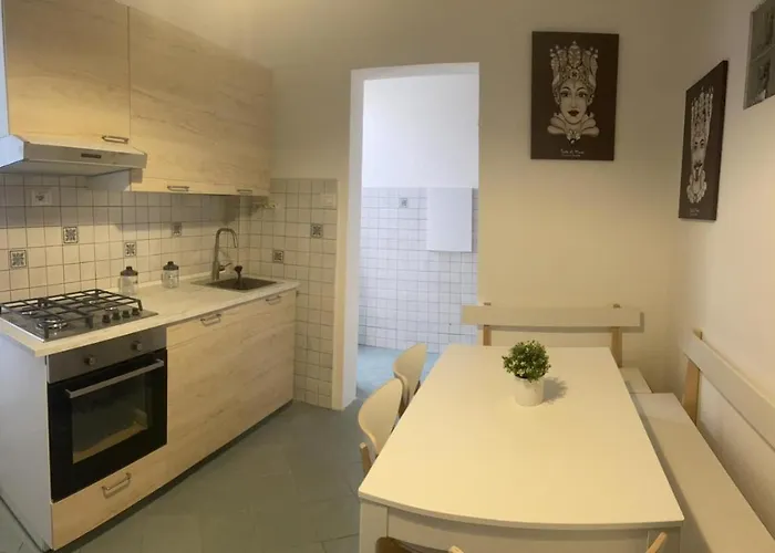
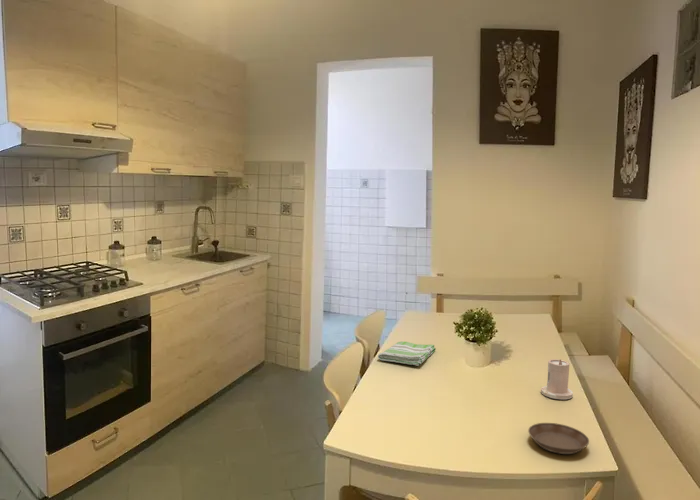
+ candle (557, 375)
+ saucer (557, 439)
+ dish towel (407, 351)
